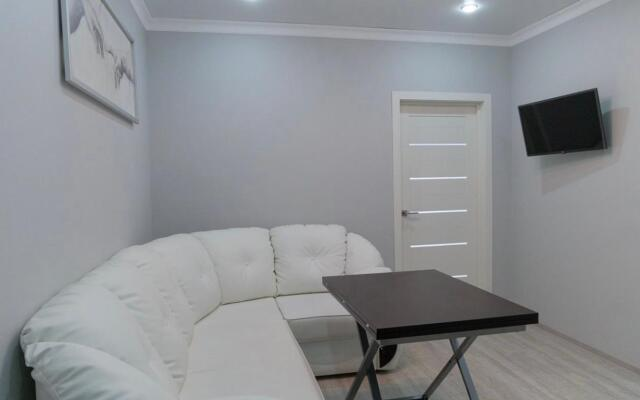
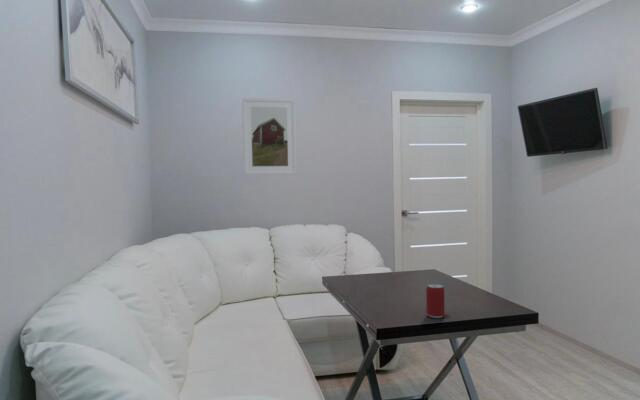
+ beer can (435, 300)
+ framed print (269, 136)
